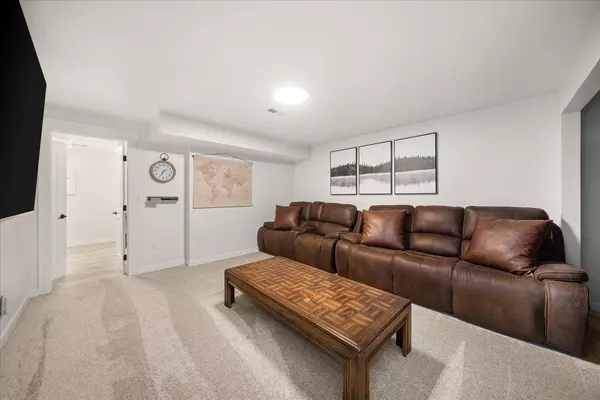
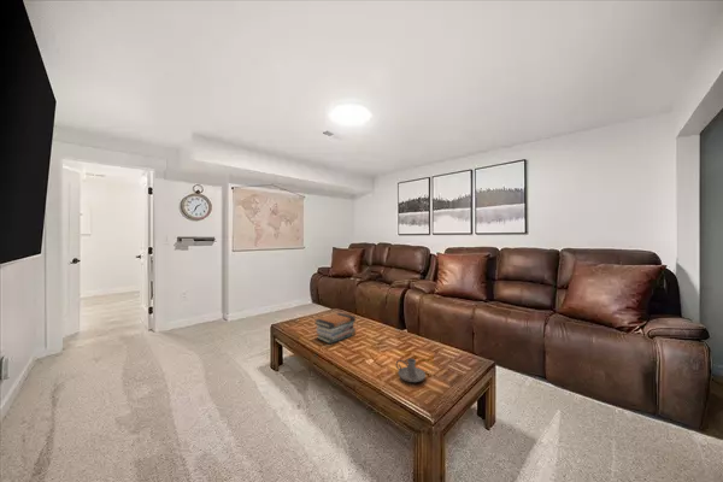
+ candle holder (408, 368)
+ book stack (335, 327)
